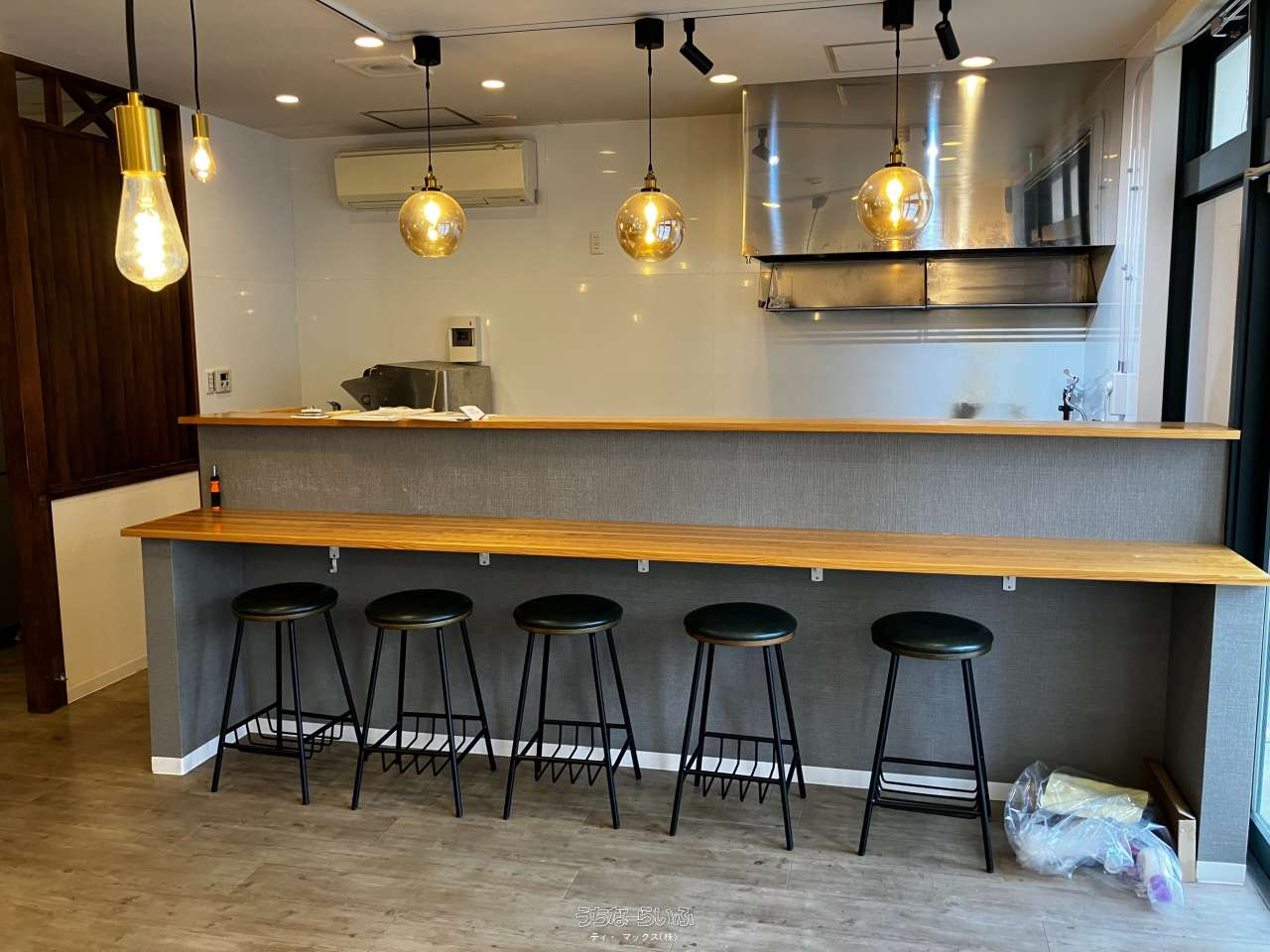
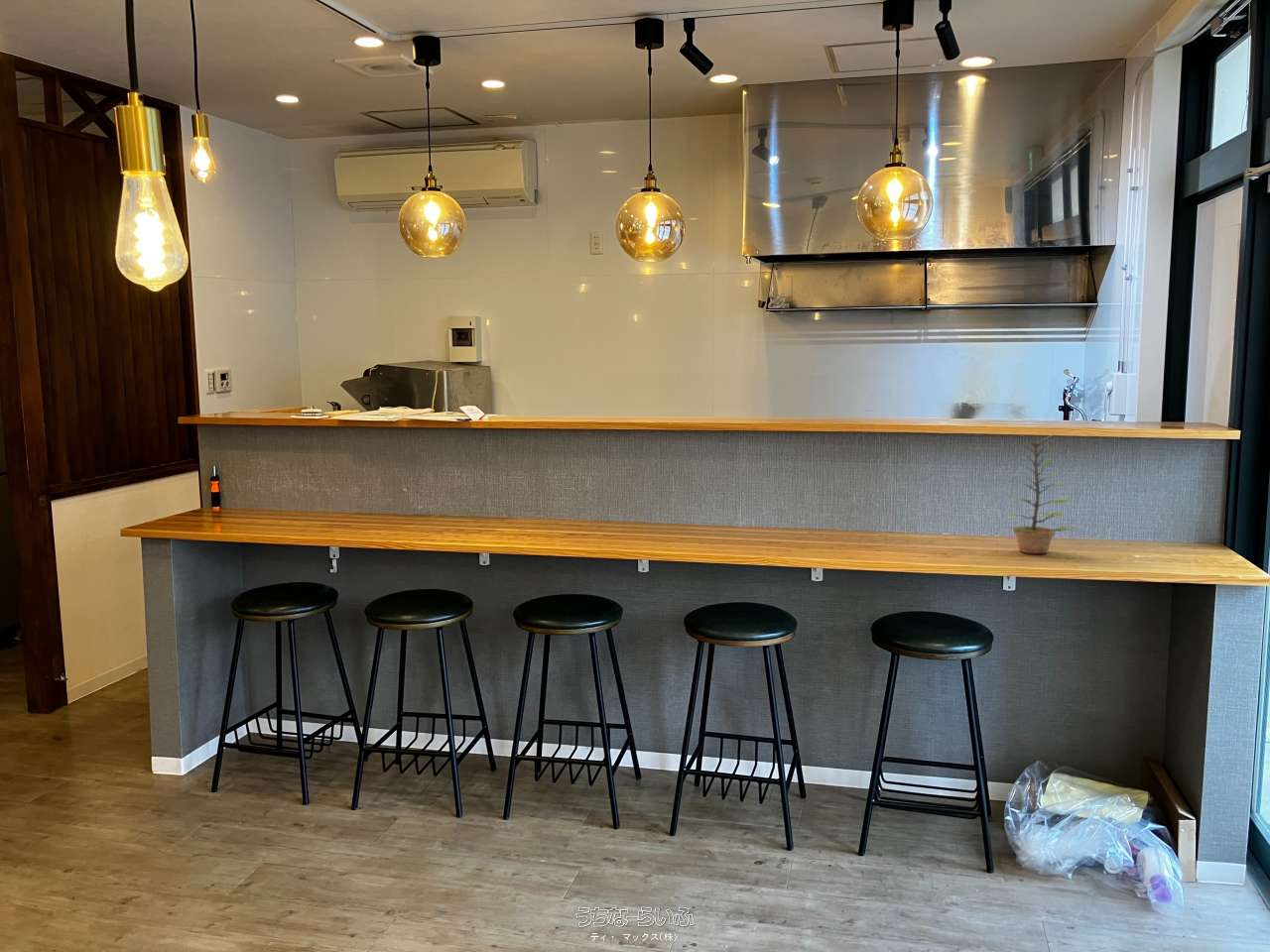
+ plant (1041, 492)
